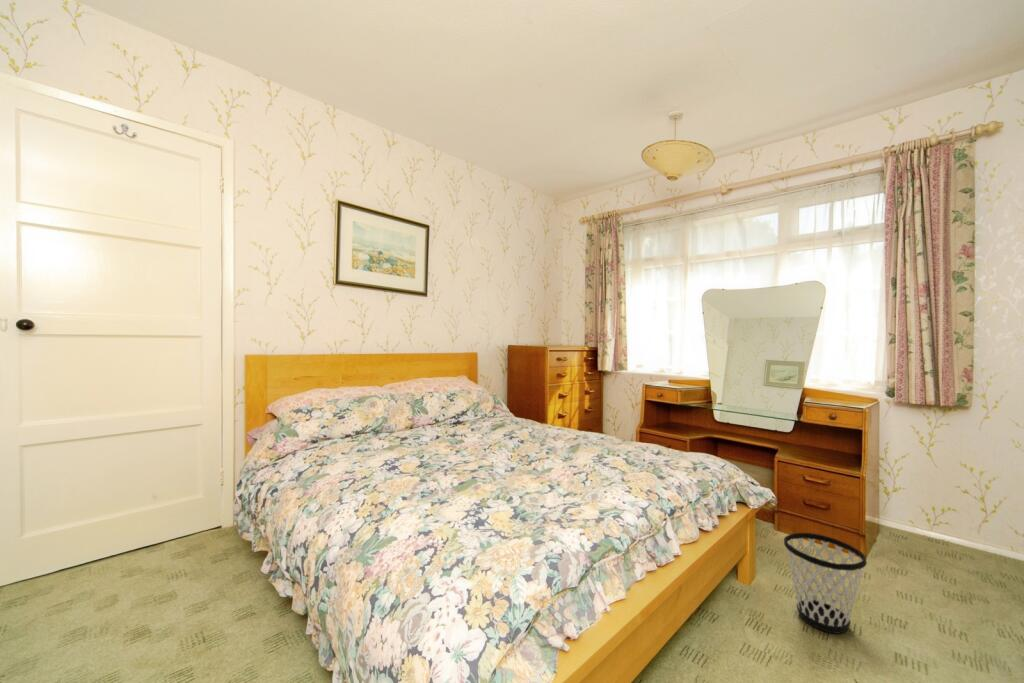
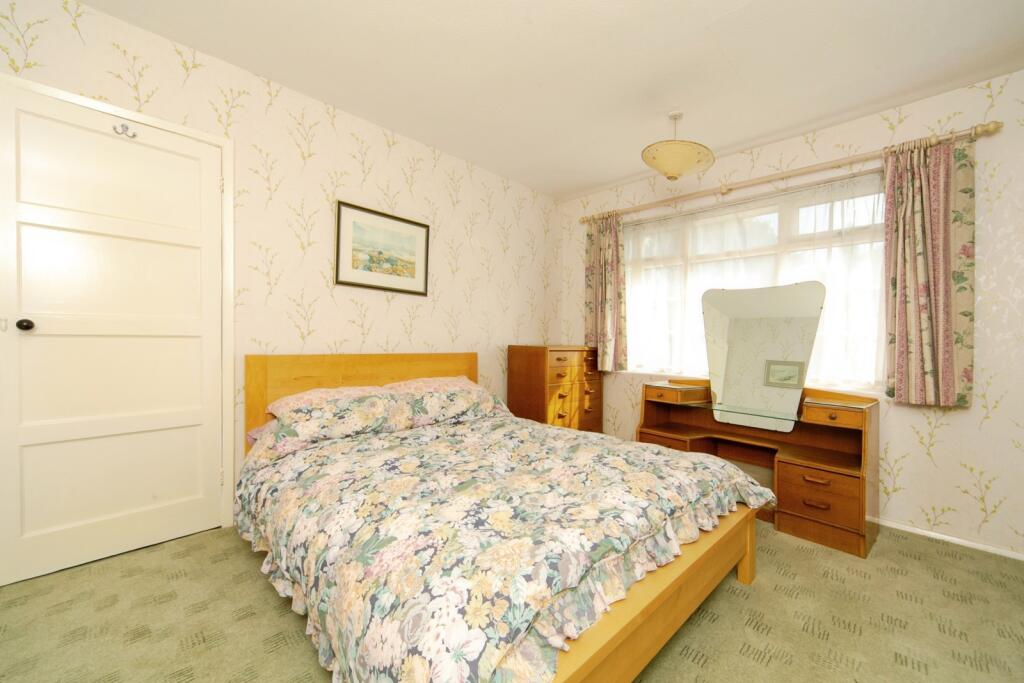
- wastebasket (822, 583)
